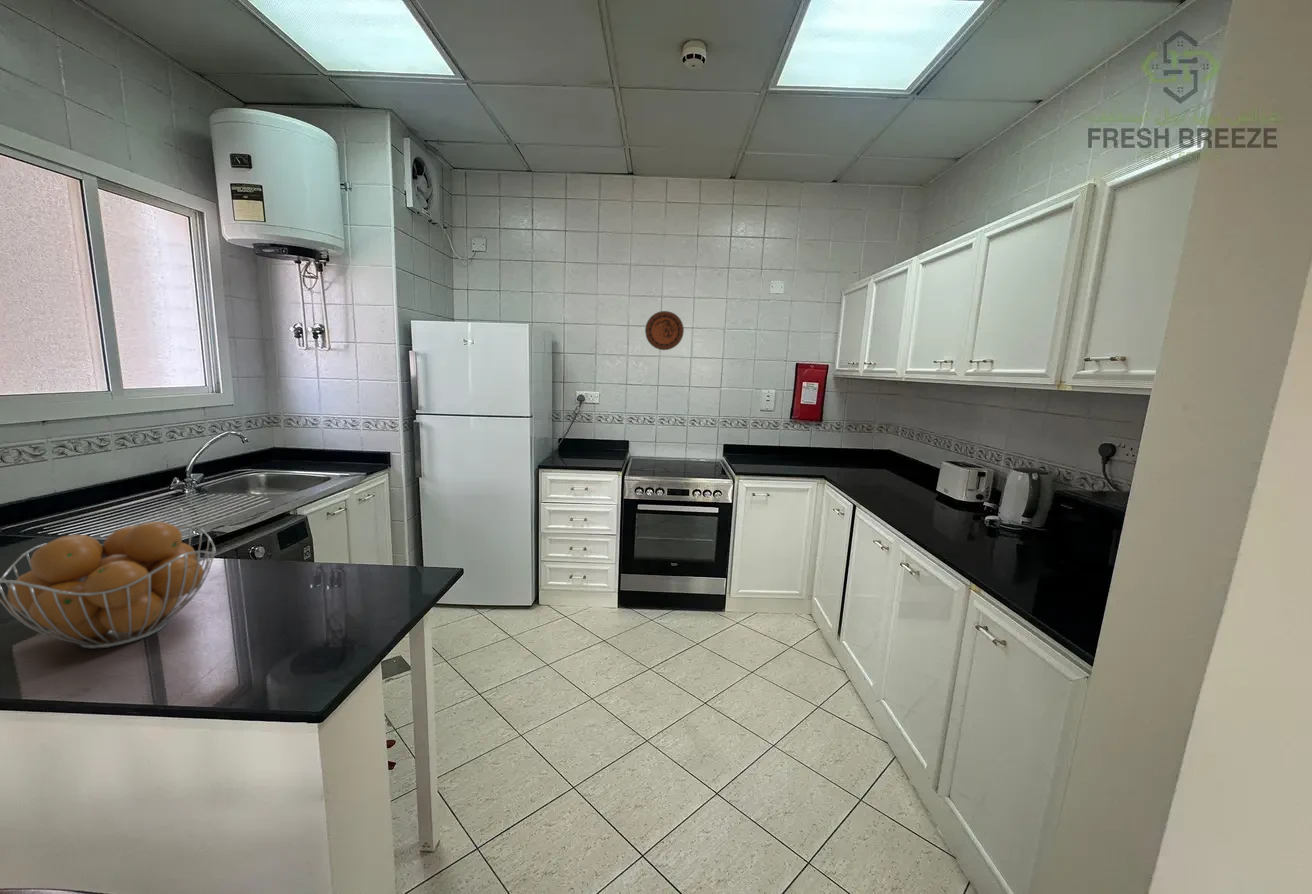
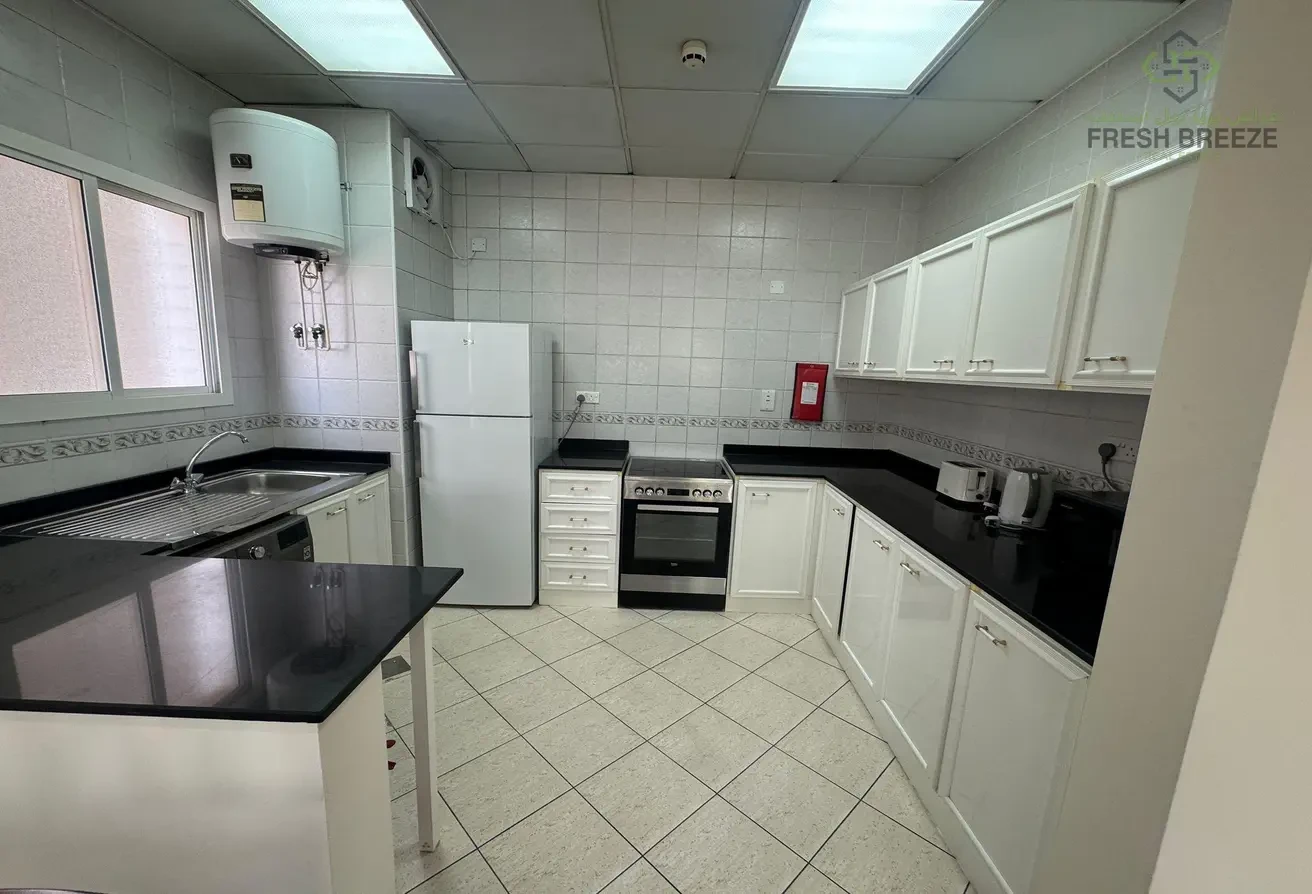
- decorative plate (664, 330)
- fruit basket (118, 580)
